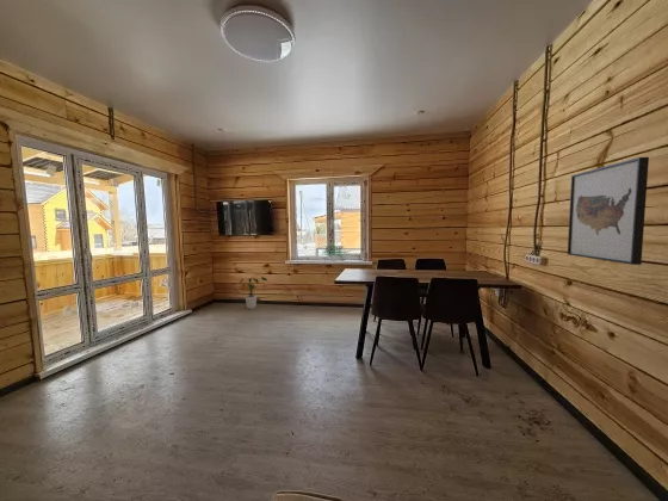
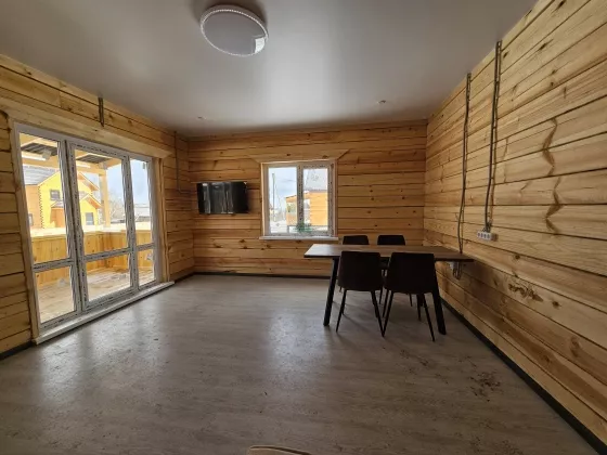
- wall art (601, 214)
- house plant (252, 292)
